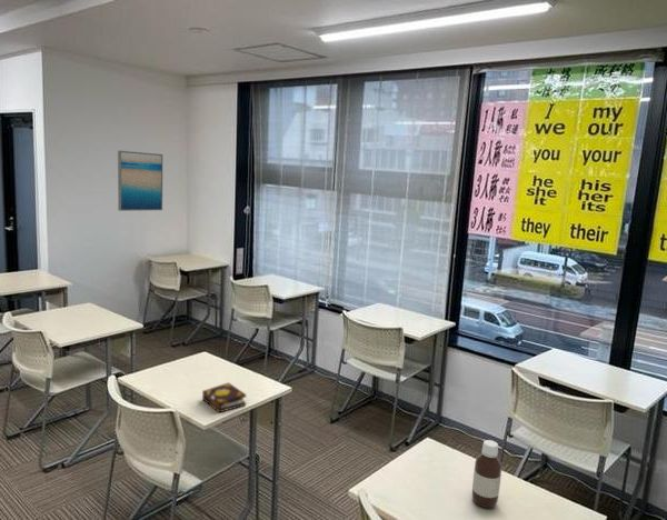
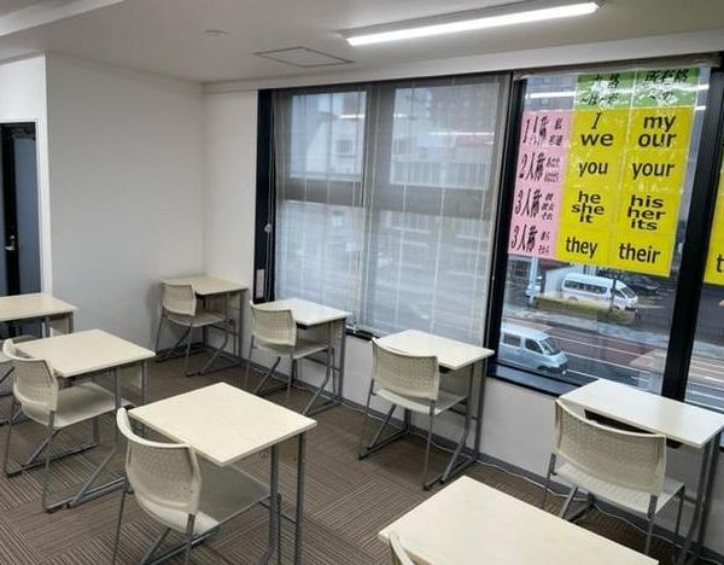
- wall art (140, 181)
- book (223, 397)
- bottle (487, 472)
